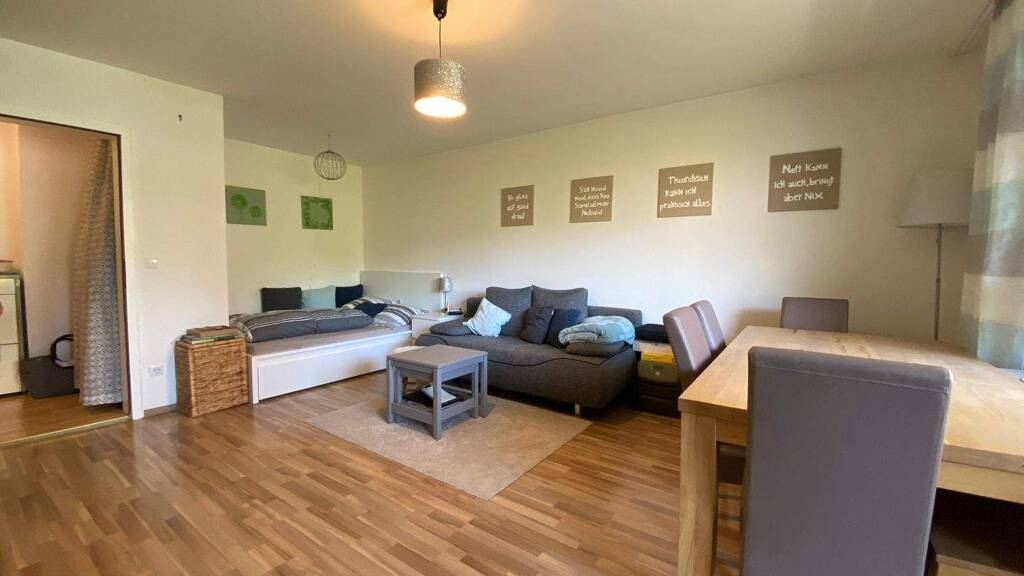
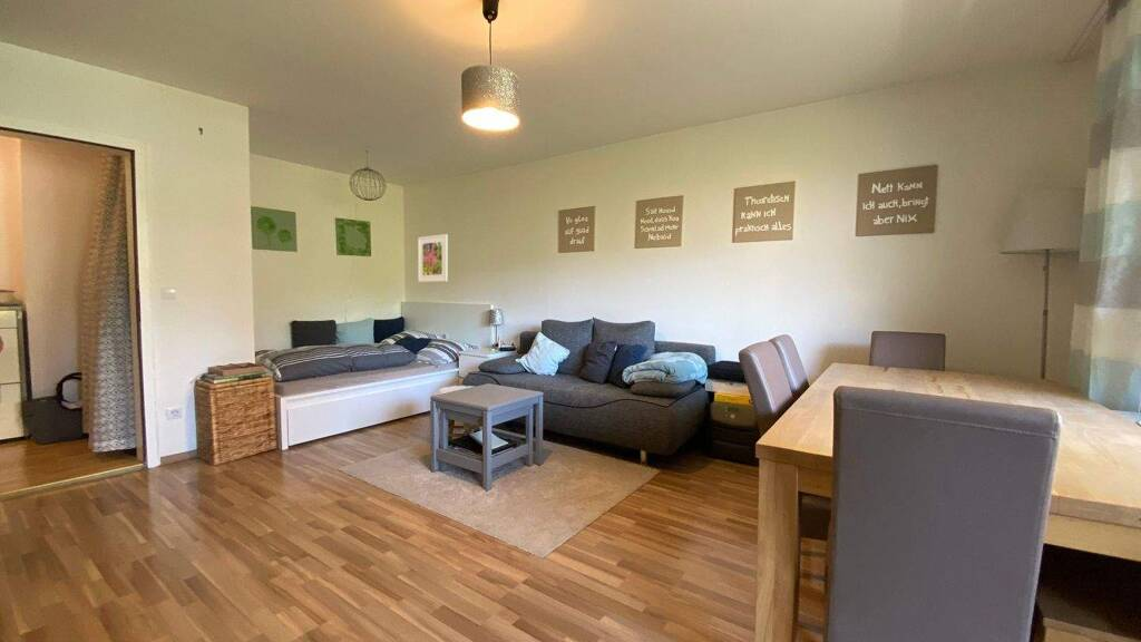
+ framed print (432, 259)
